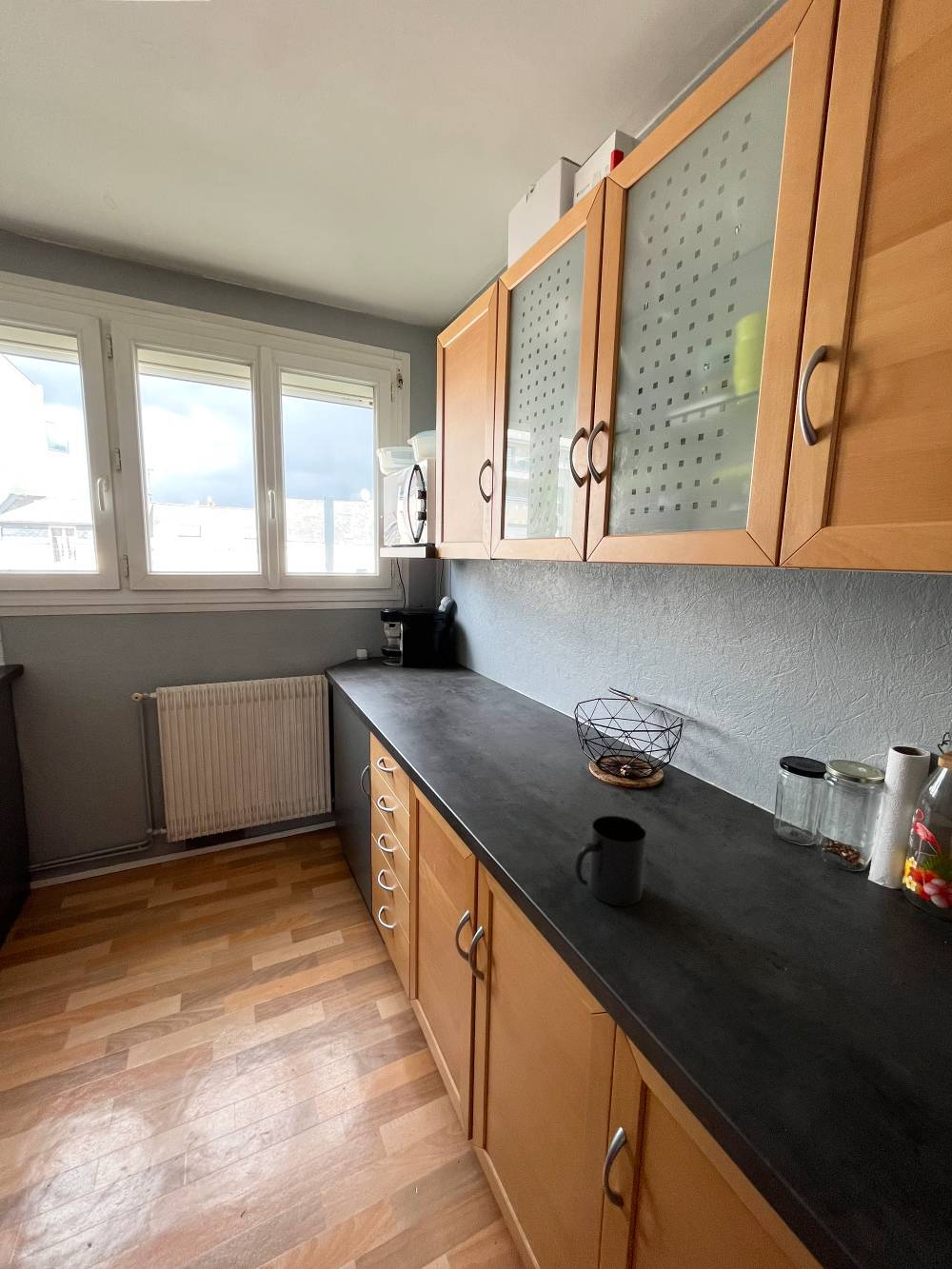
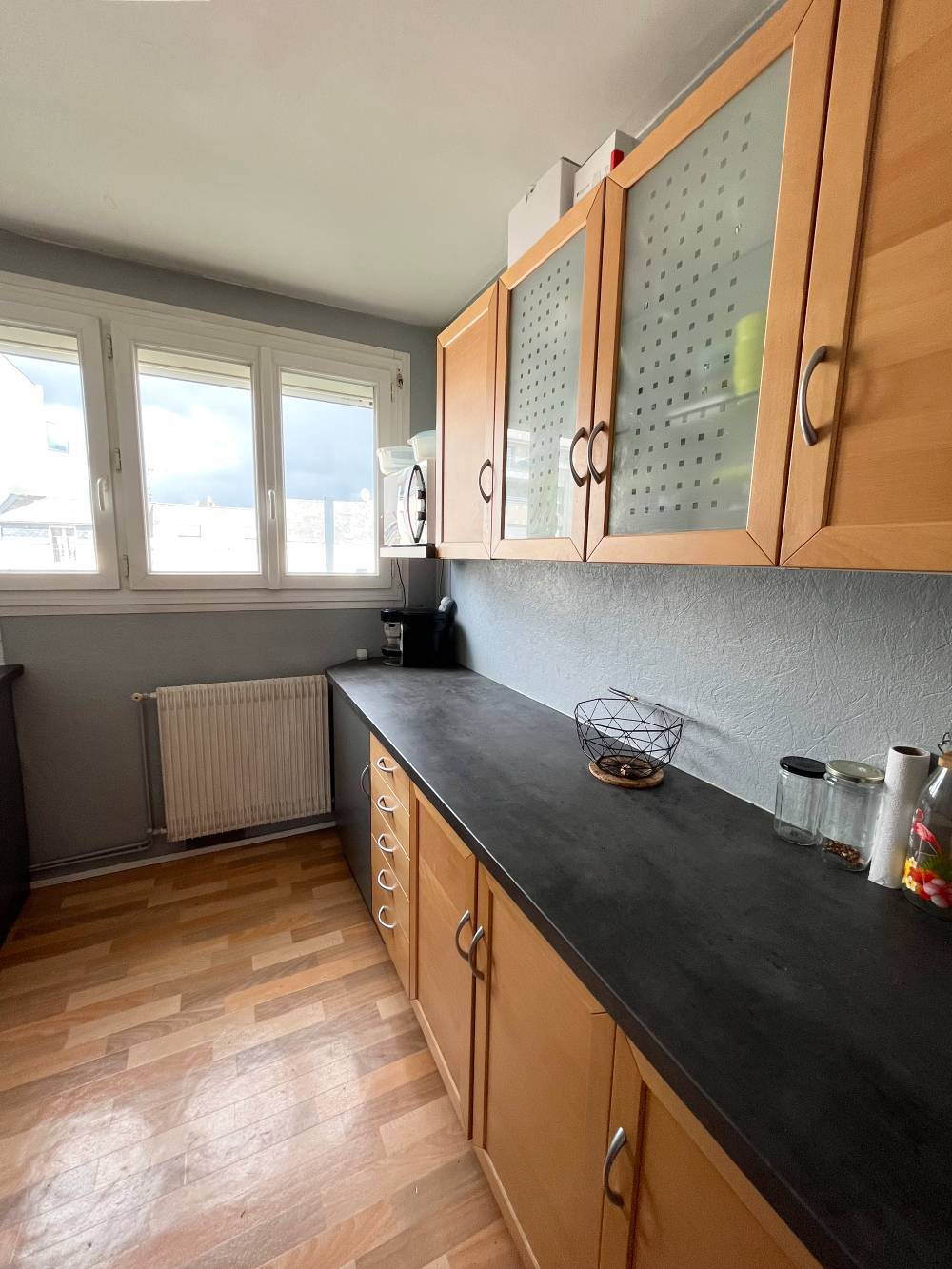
- mug (607, 861)
